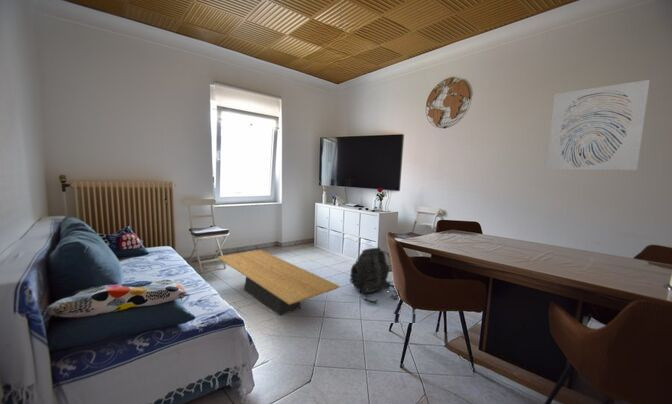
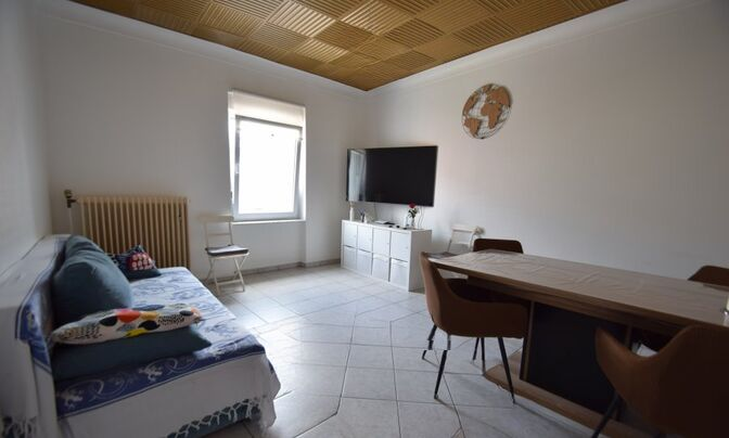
- backpack (373, 270)
- wall art (592, 129)
- coffee table (270, 284)
